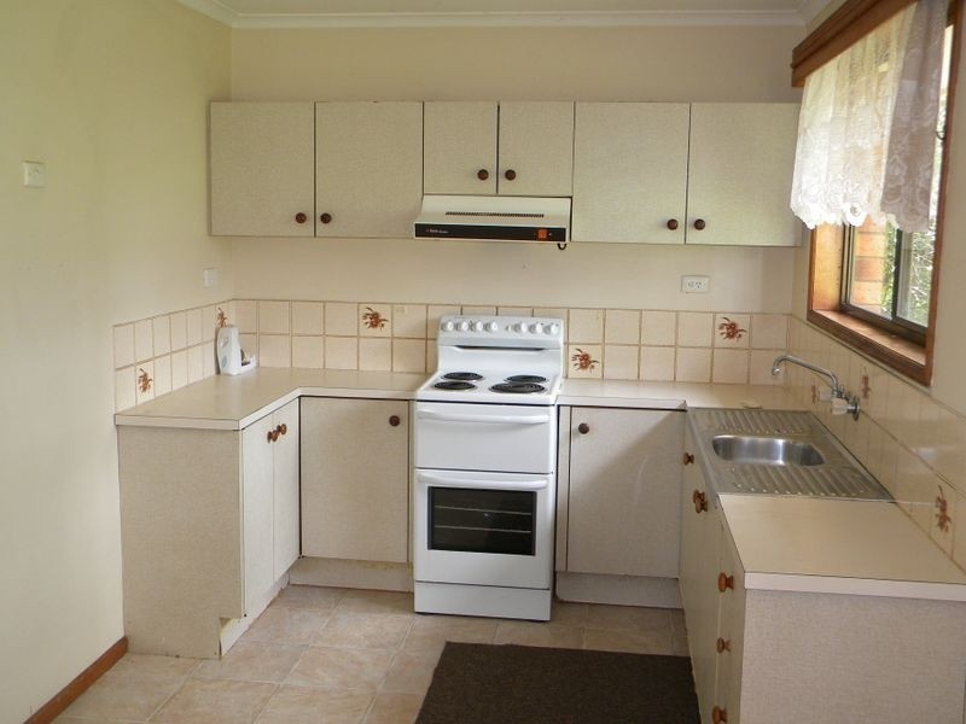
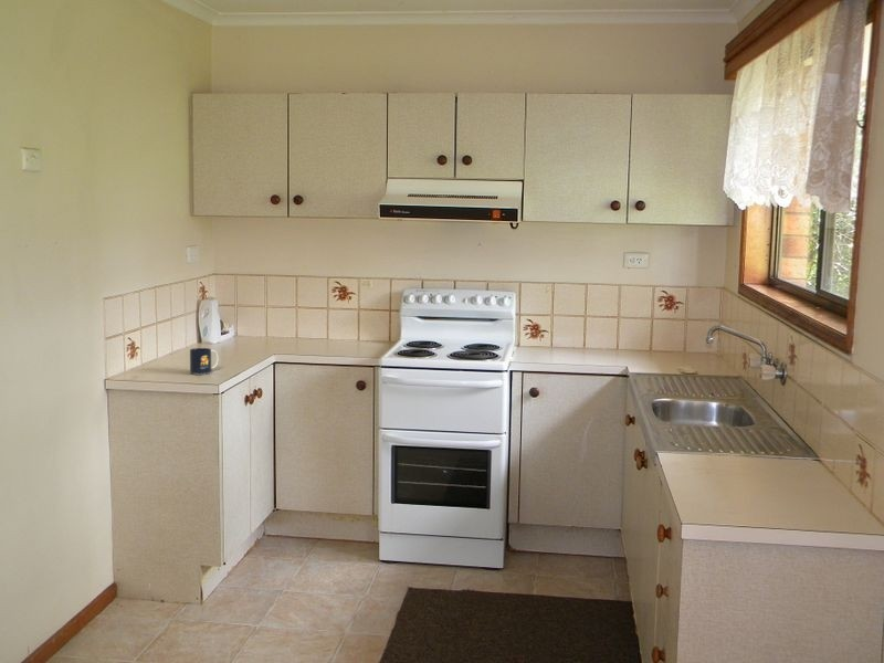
+ mug (204, 360)
